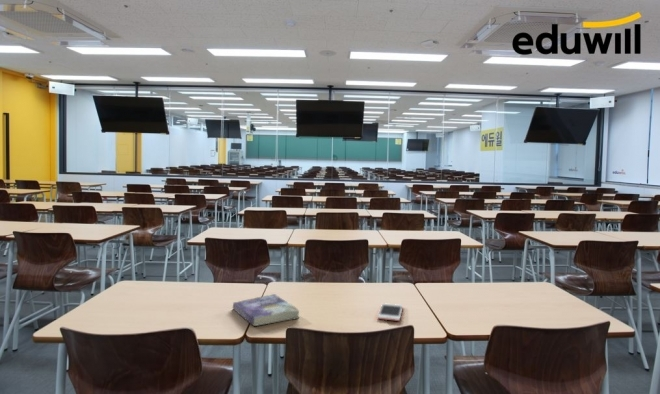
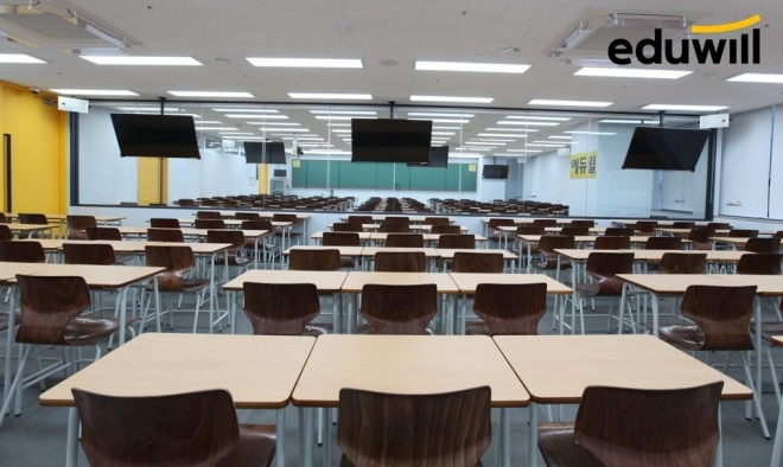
- cell phone (390, 311)
- book (265, 308)
